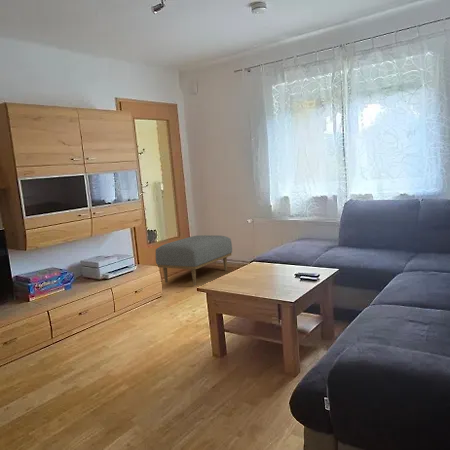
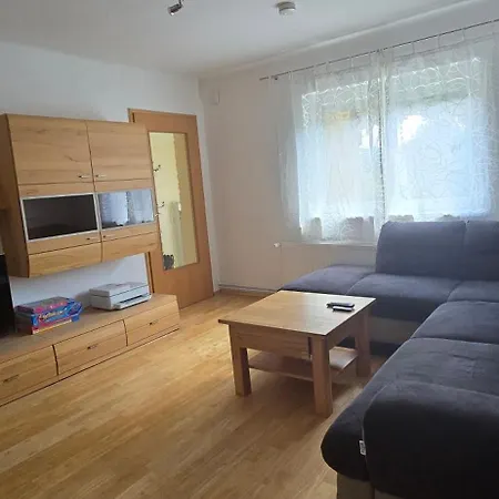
- ottoman (195, 257)
